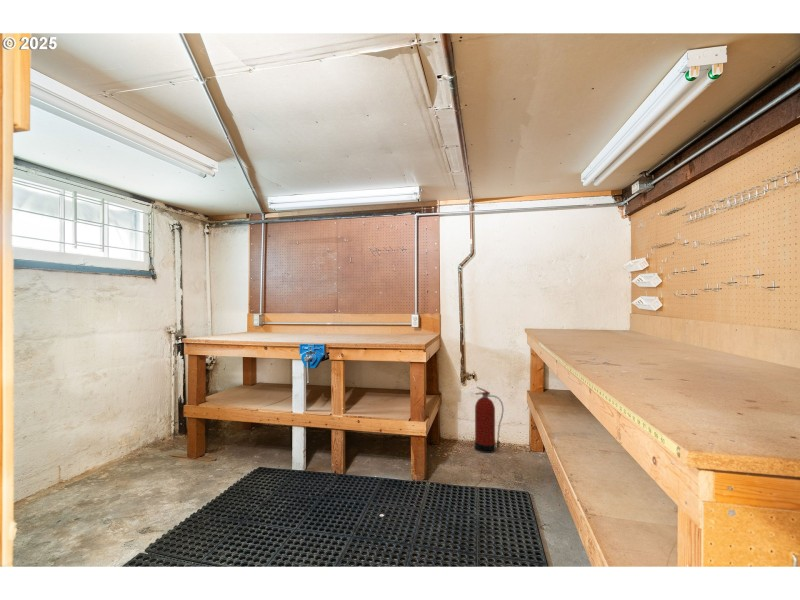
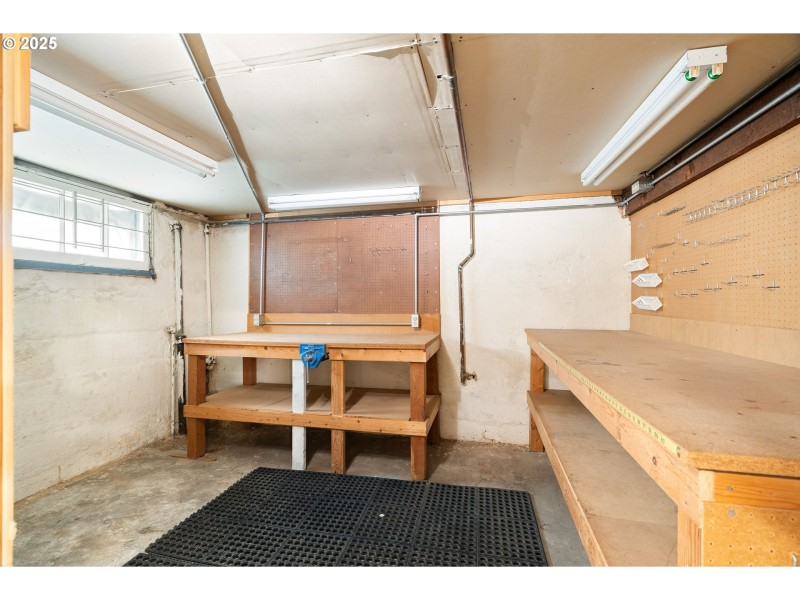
- fire extinguisher (488, 418)
